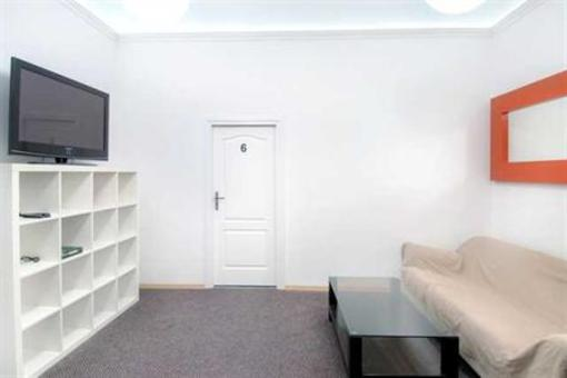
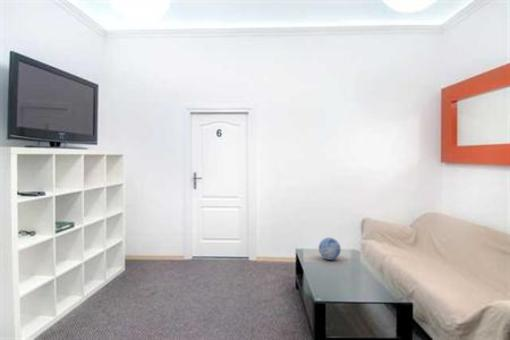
+ decorative orb (329, 248)
